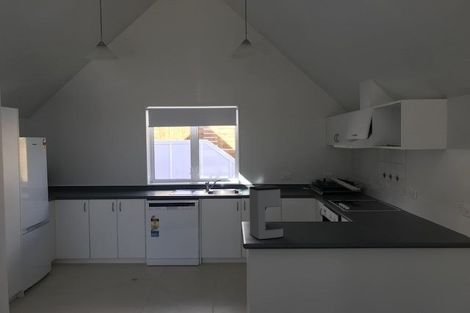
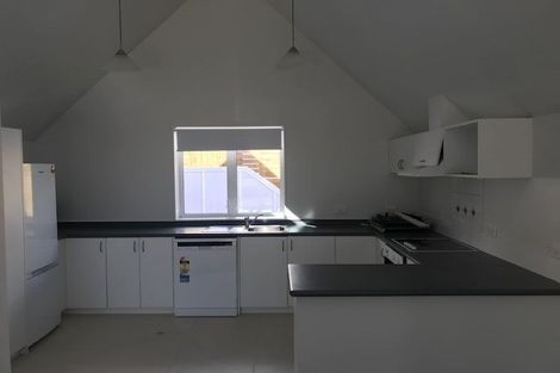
- coffee maker (265, 209)
